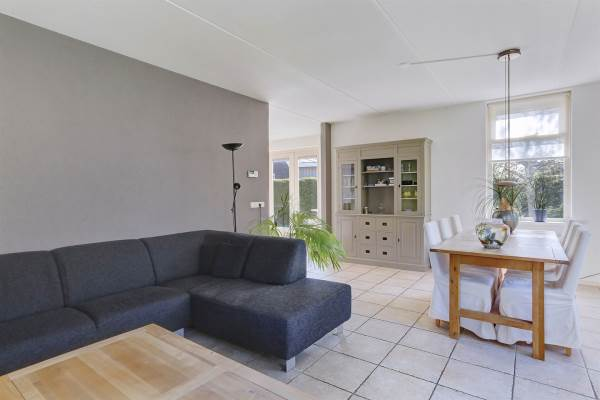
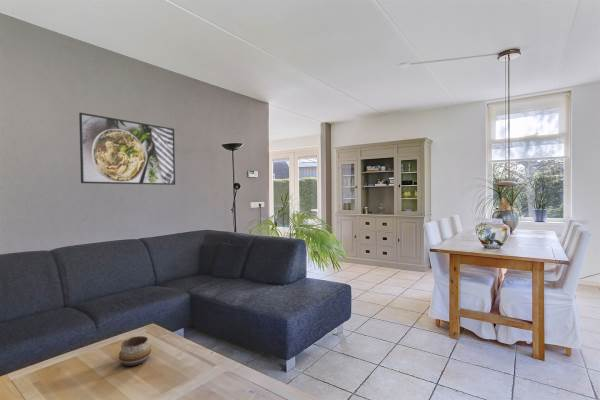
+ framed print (132, 152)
+ decorative bowl (135, 350)
